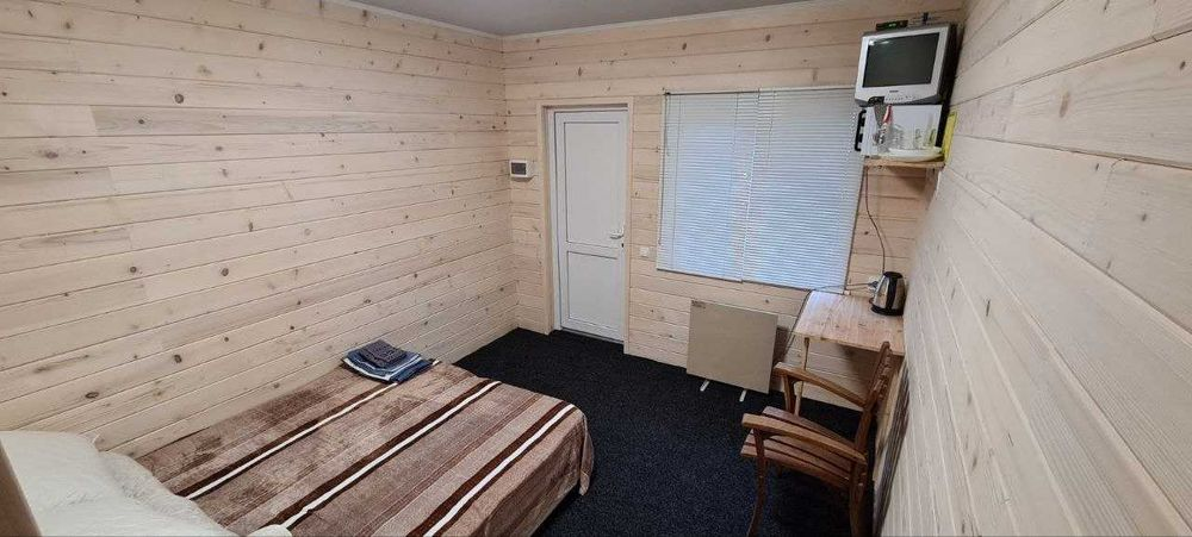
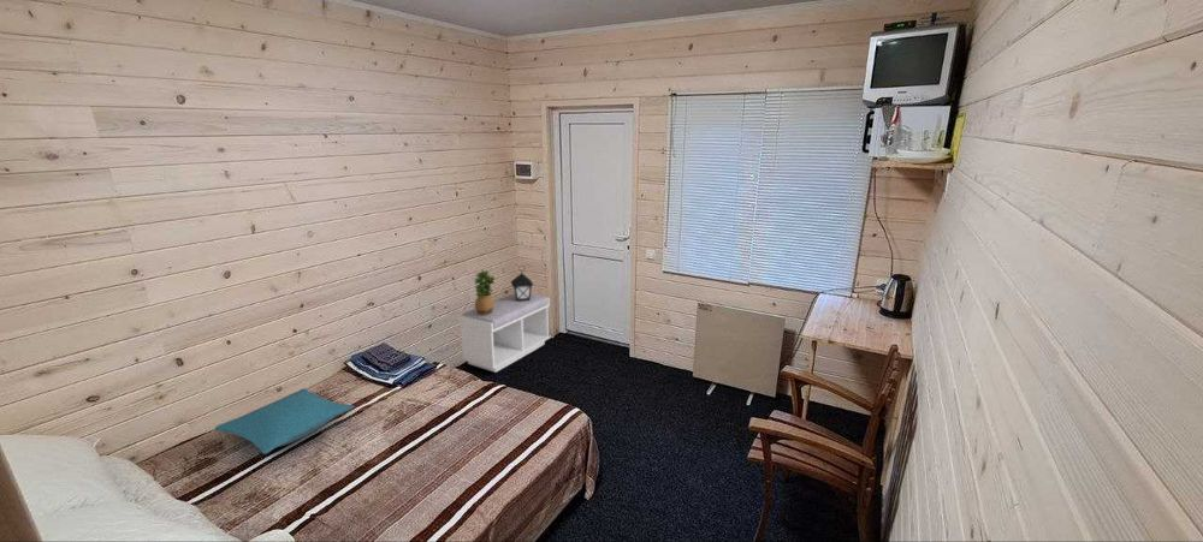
+ bench (508, 328)
+ pillow (286, 418)
+ potted plant (485, 291)
+ lantern (521, 281)
